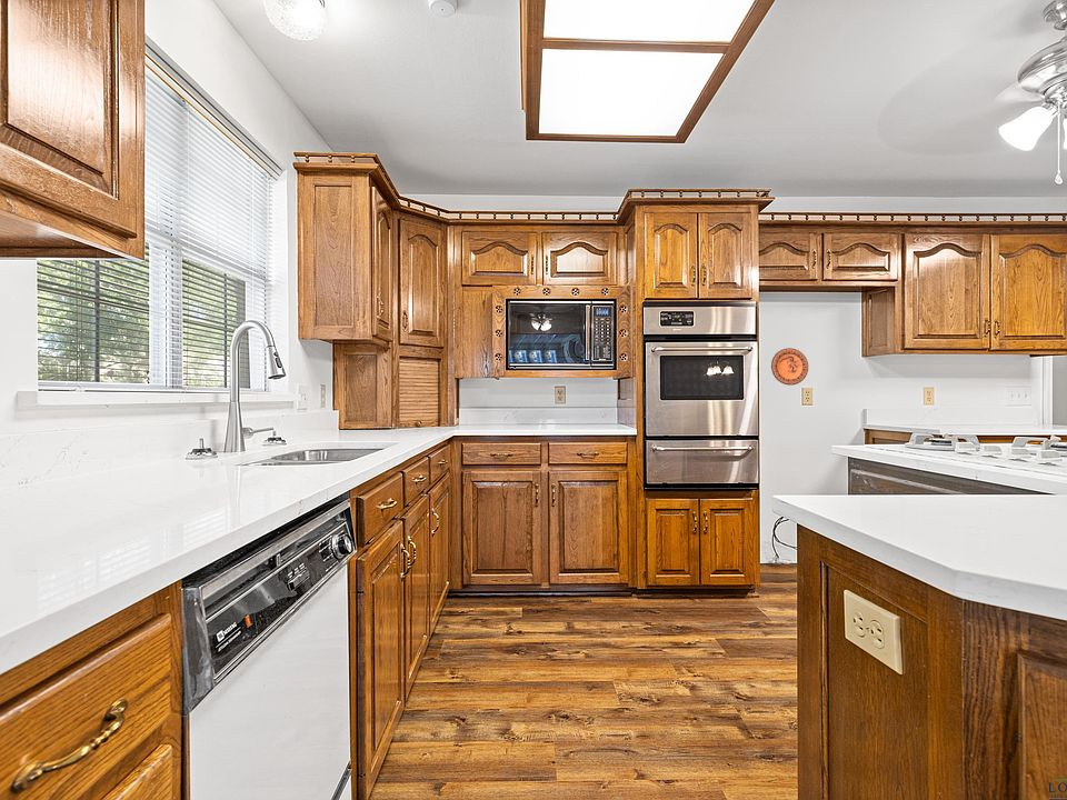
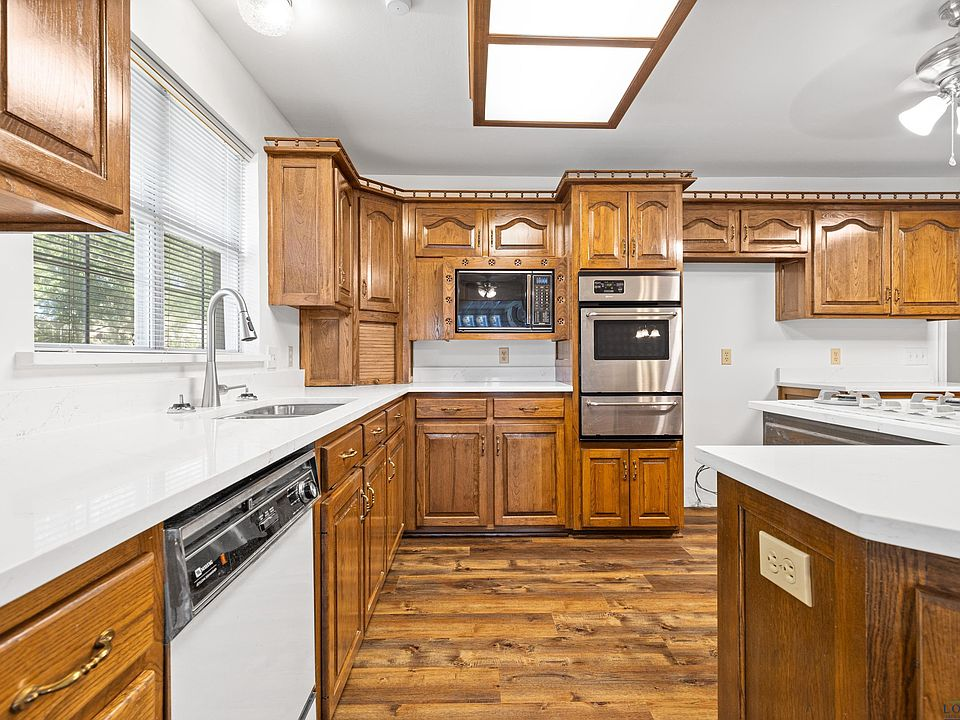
- decorative plate (789, 367)
